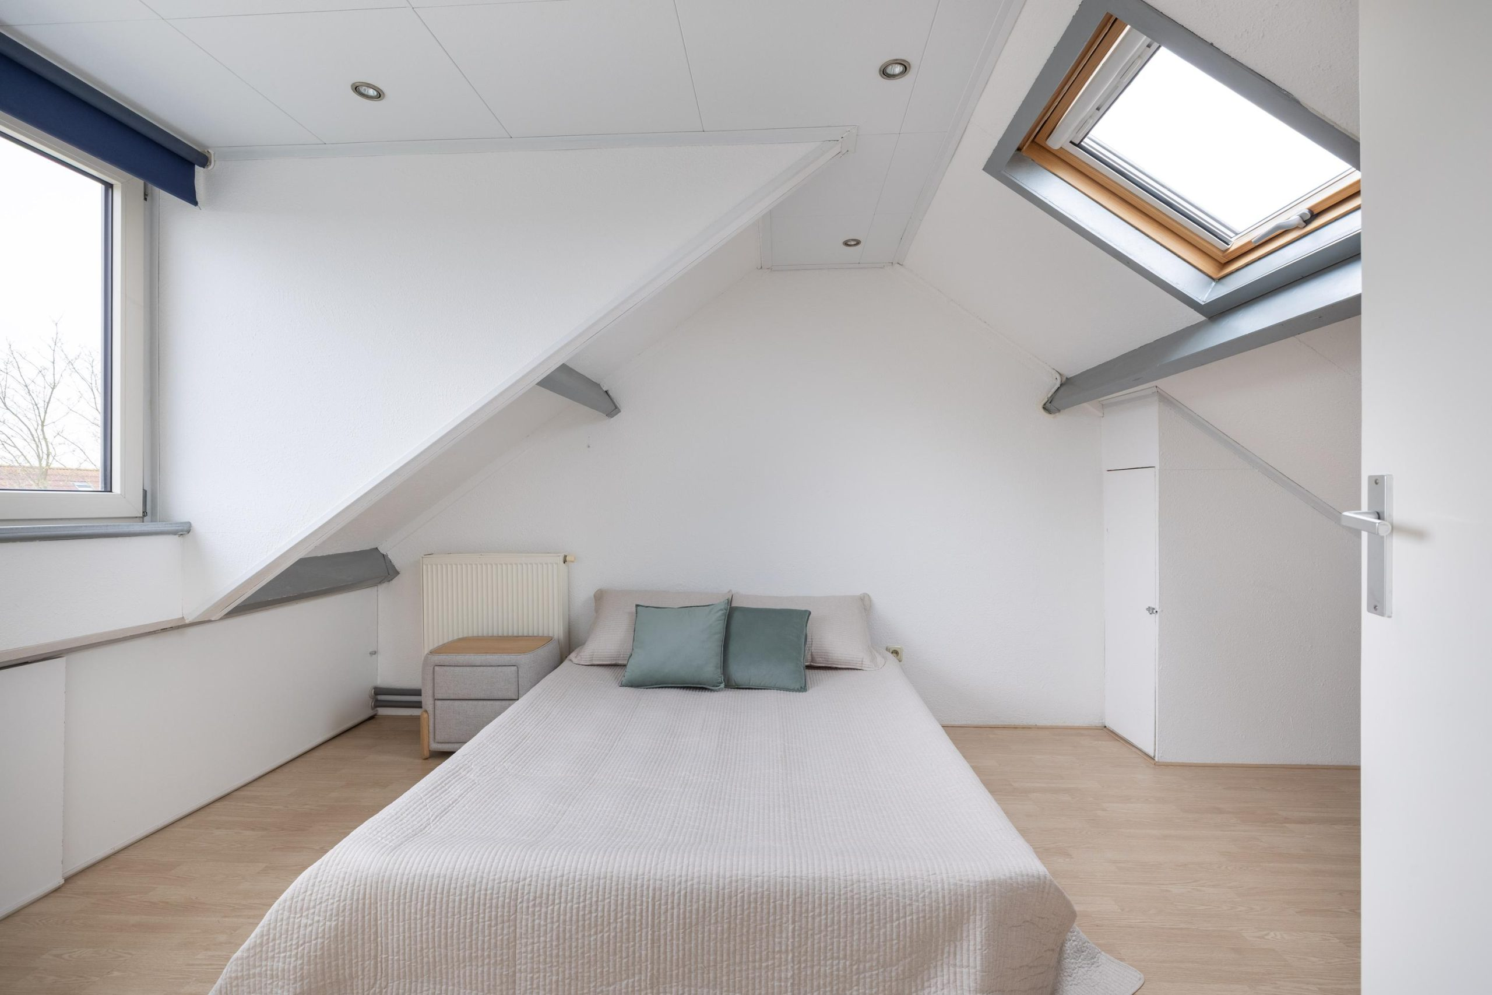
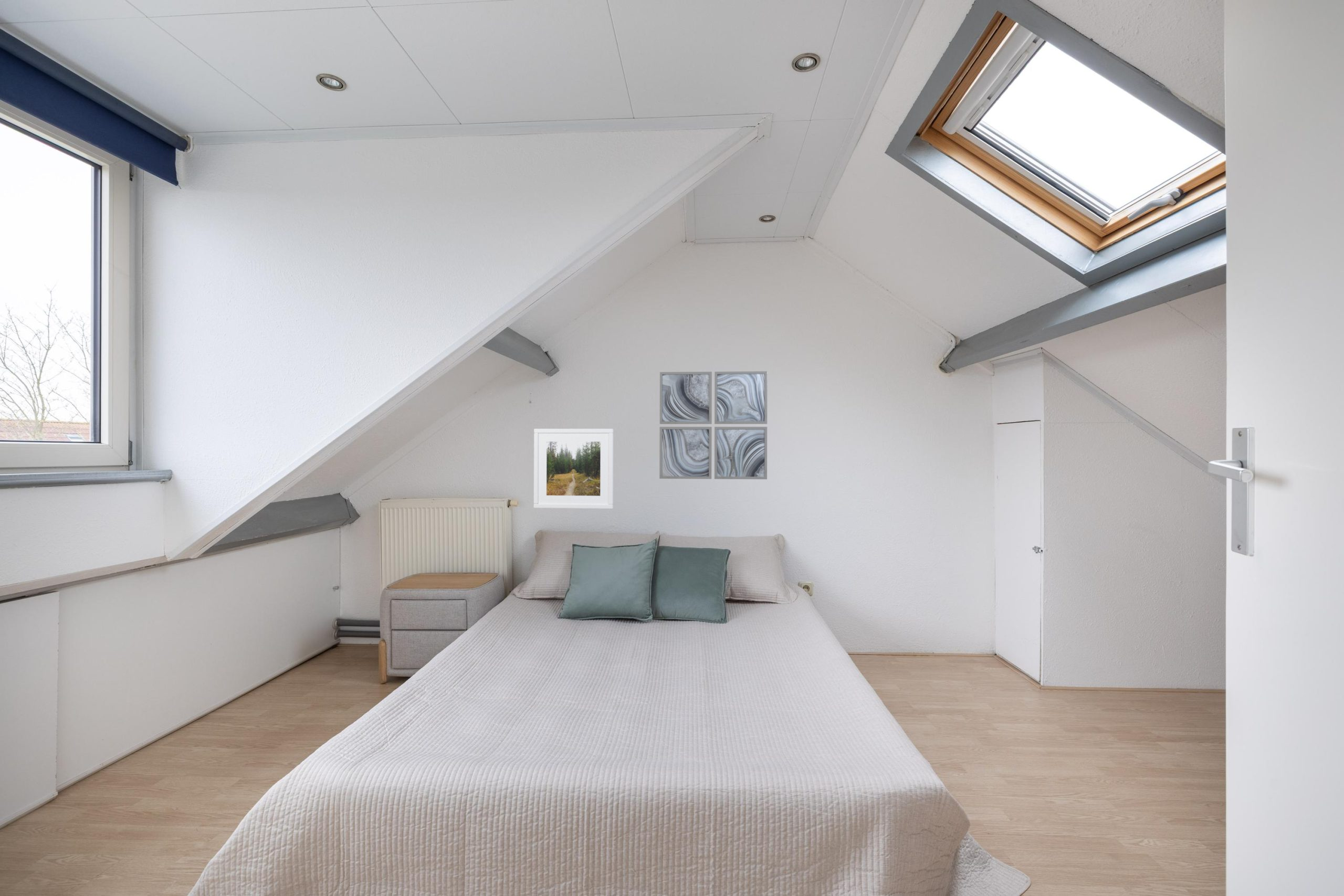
+ wall art (711, 424)
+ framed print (573, 468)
